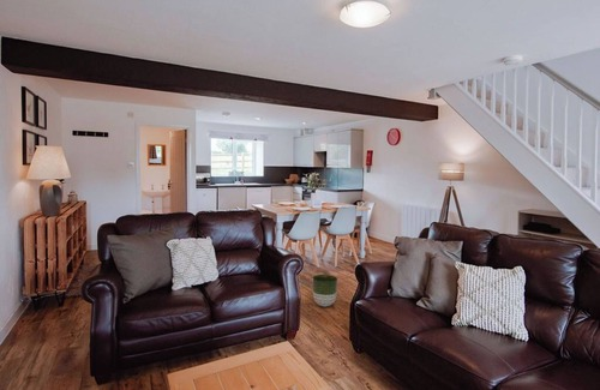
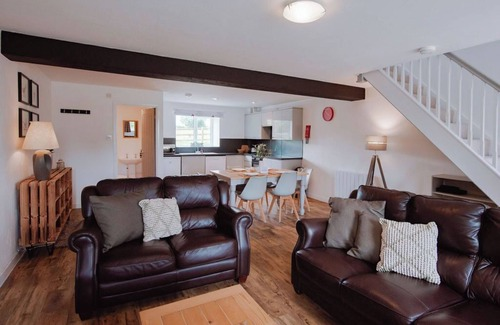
- planter (324, 292)
